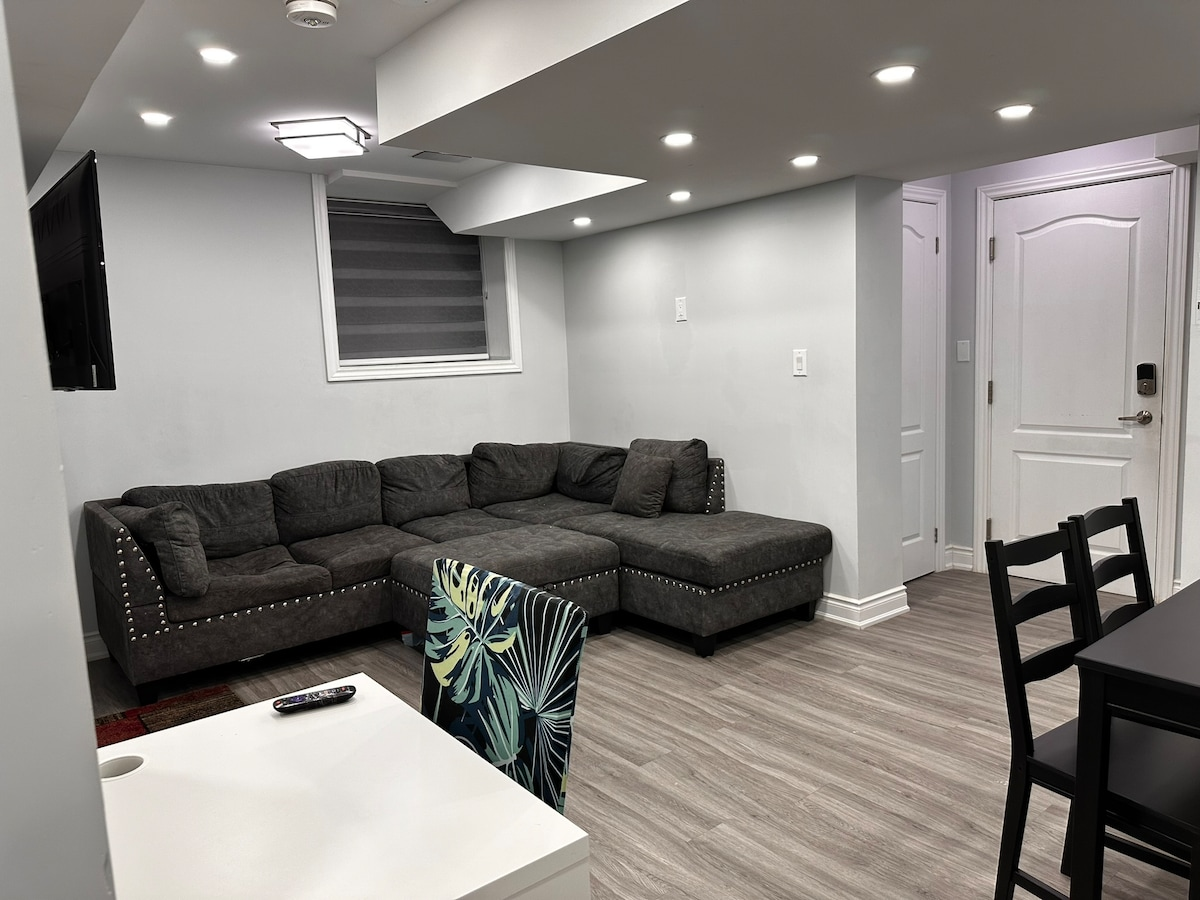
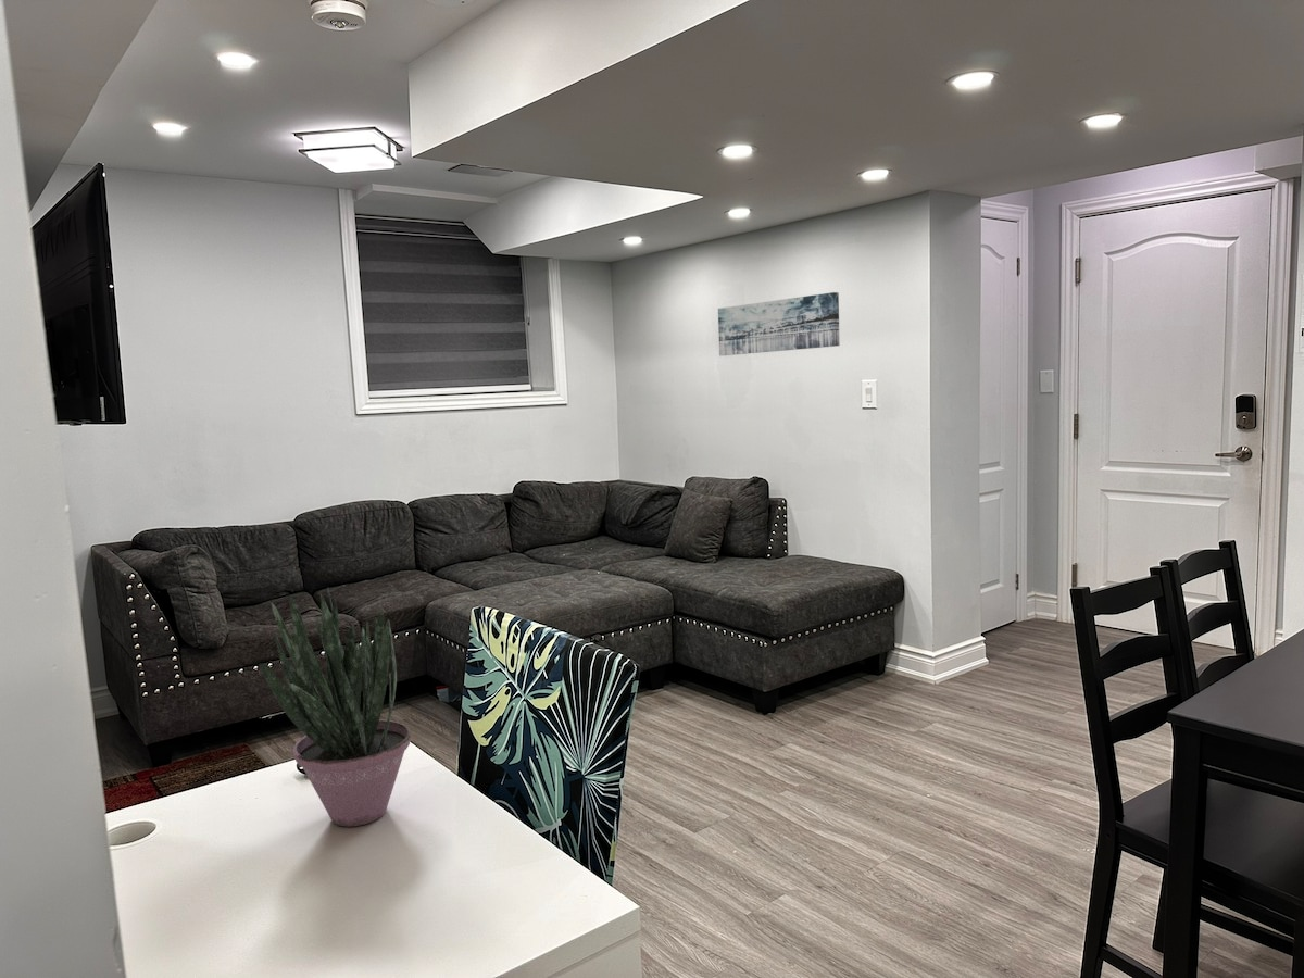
+ potted plant (338, 706)
+ wall art (775, 326)
